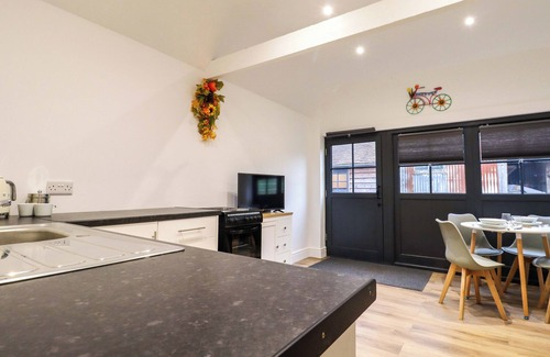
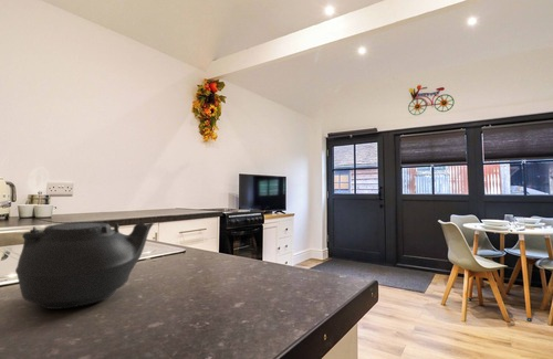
+ teapot (91, 260)
